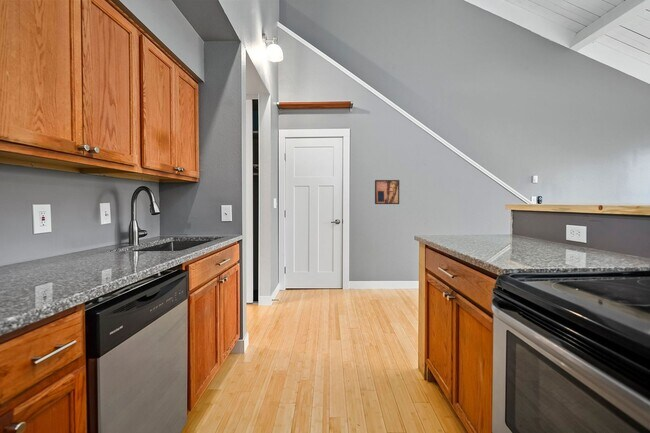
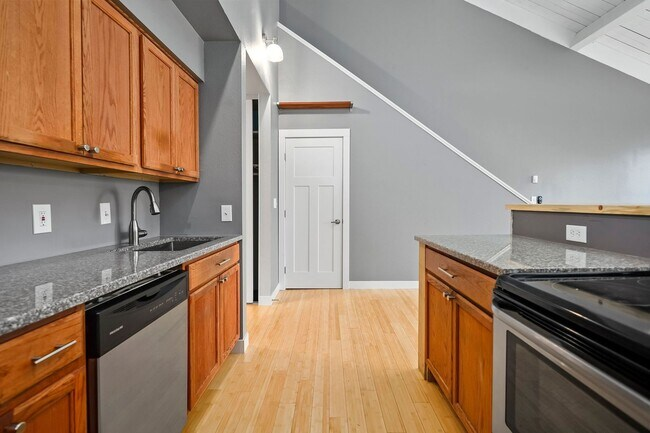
- wall art (387, 192)
